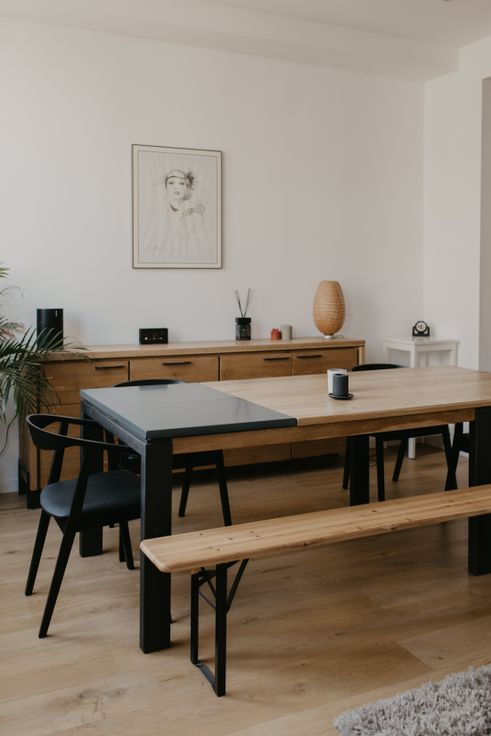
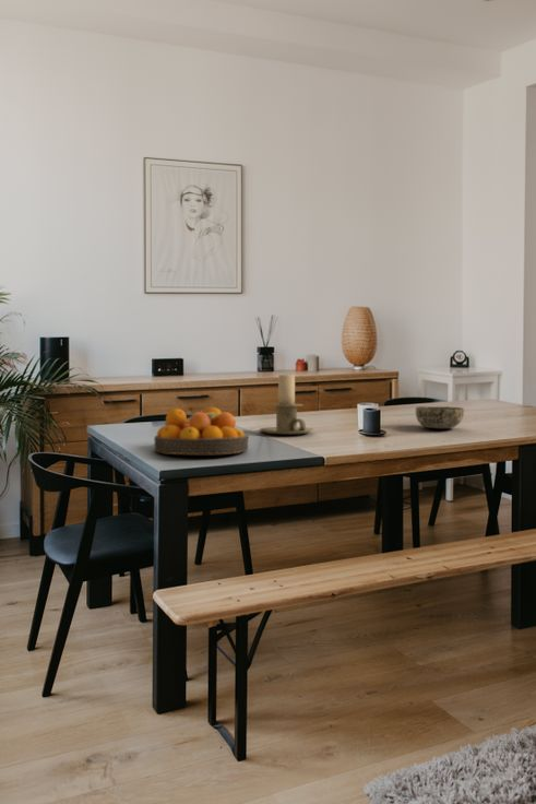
+ bowl (439, 417)
+ fruit bowl (201, 428)
+ candle holder (286, 403)
